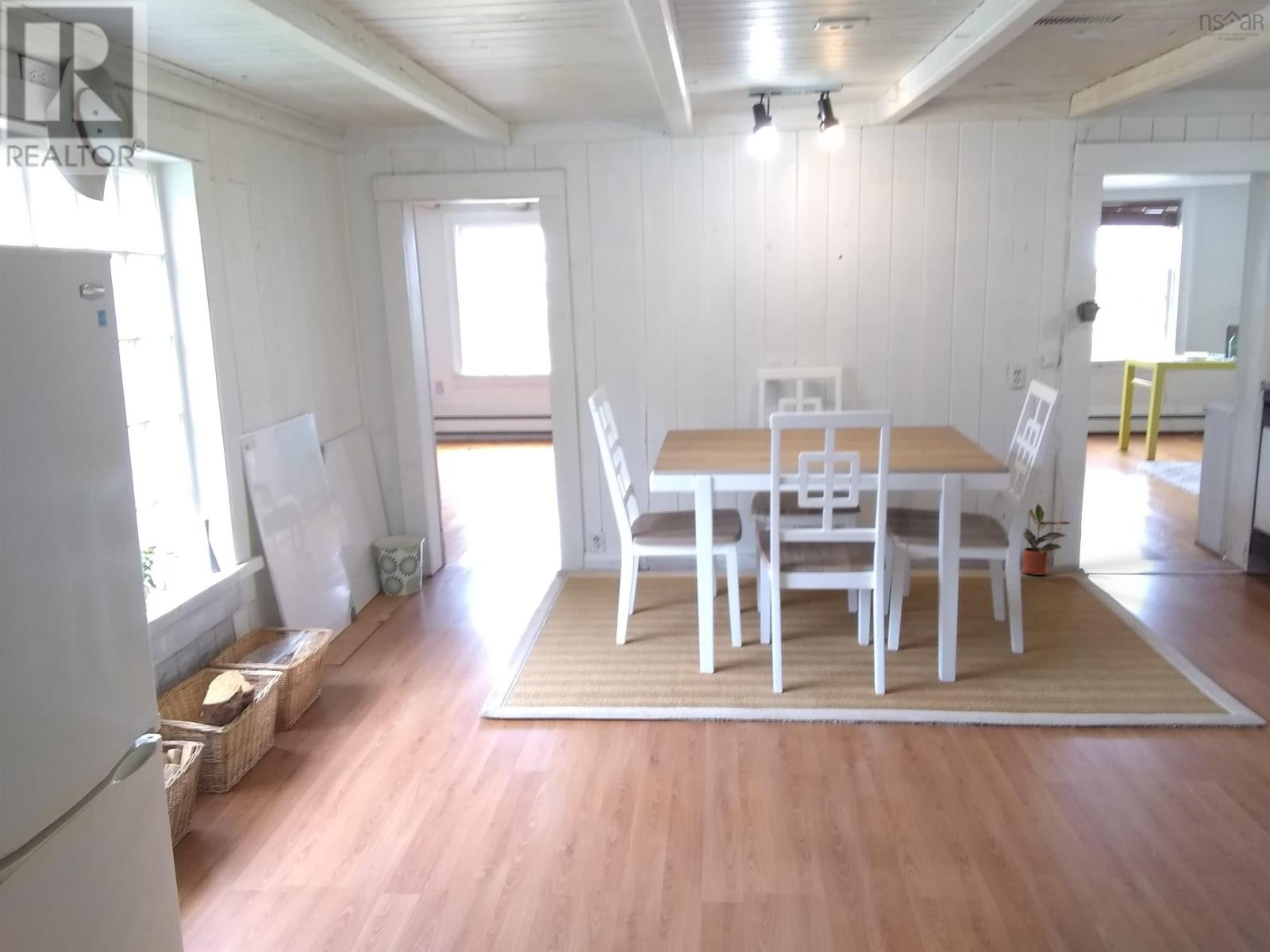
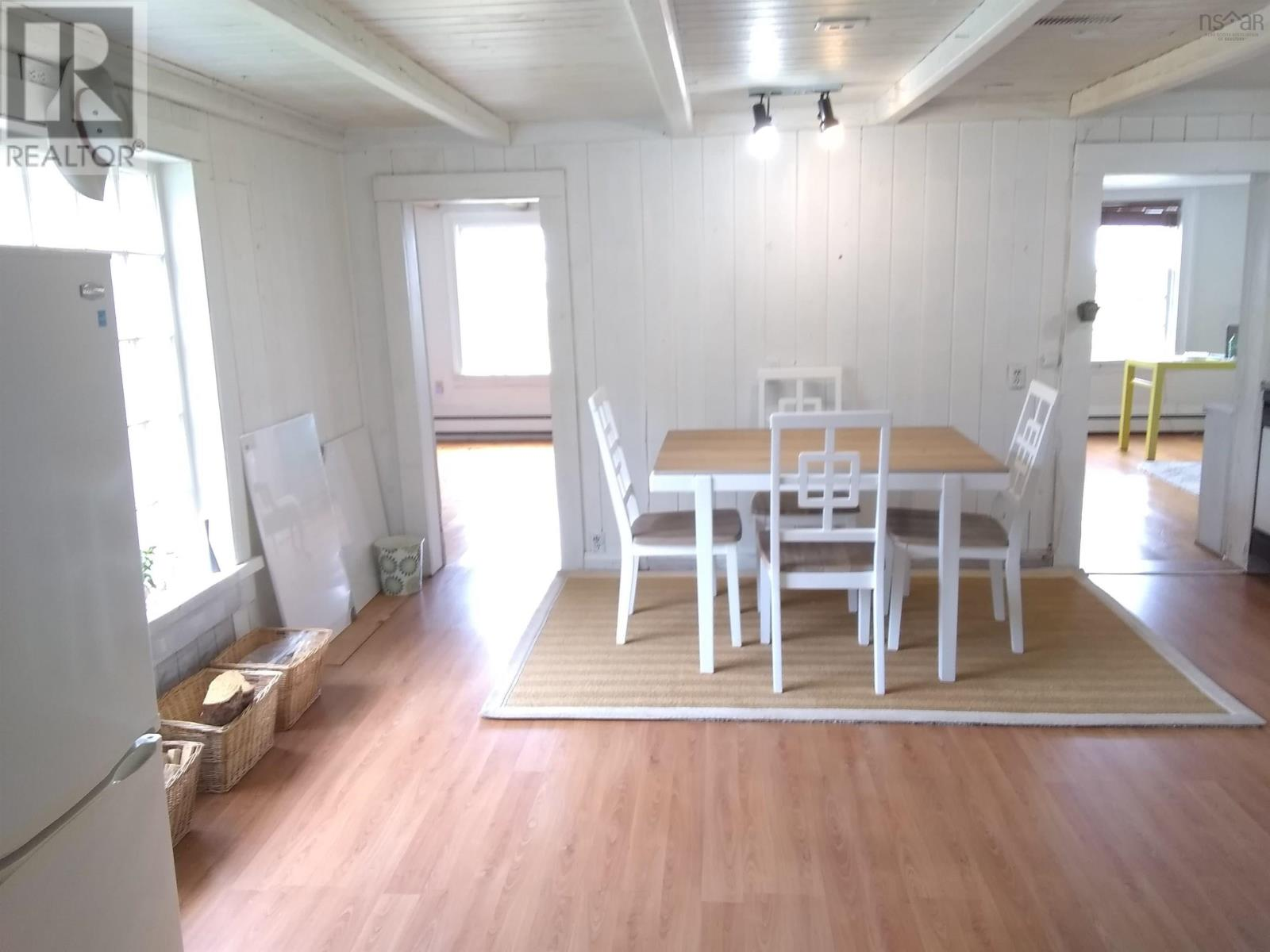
- potted plant (1041, 539)
